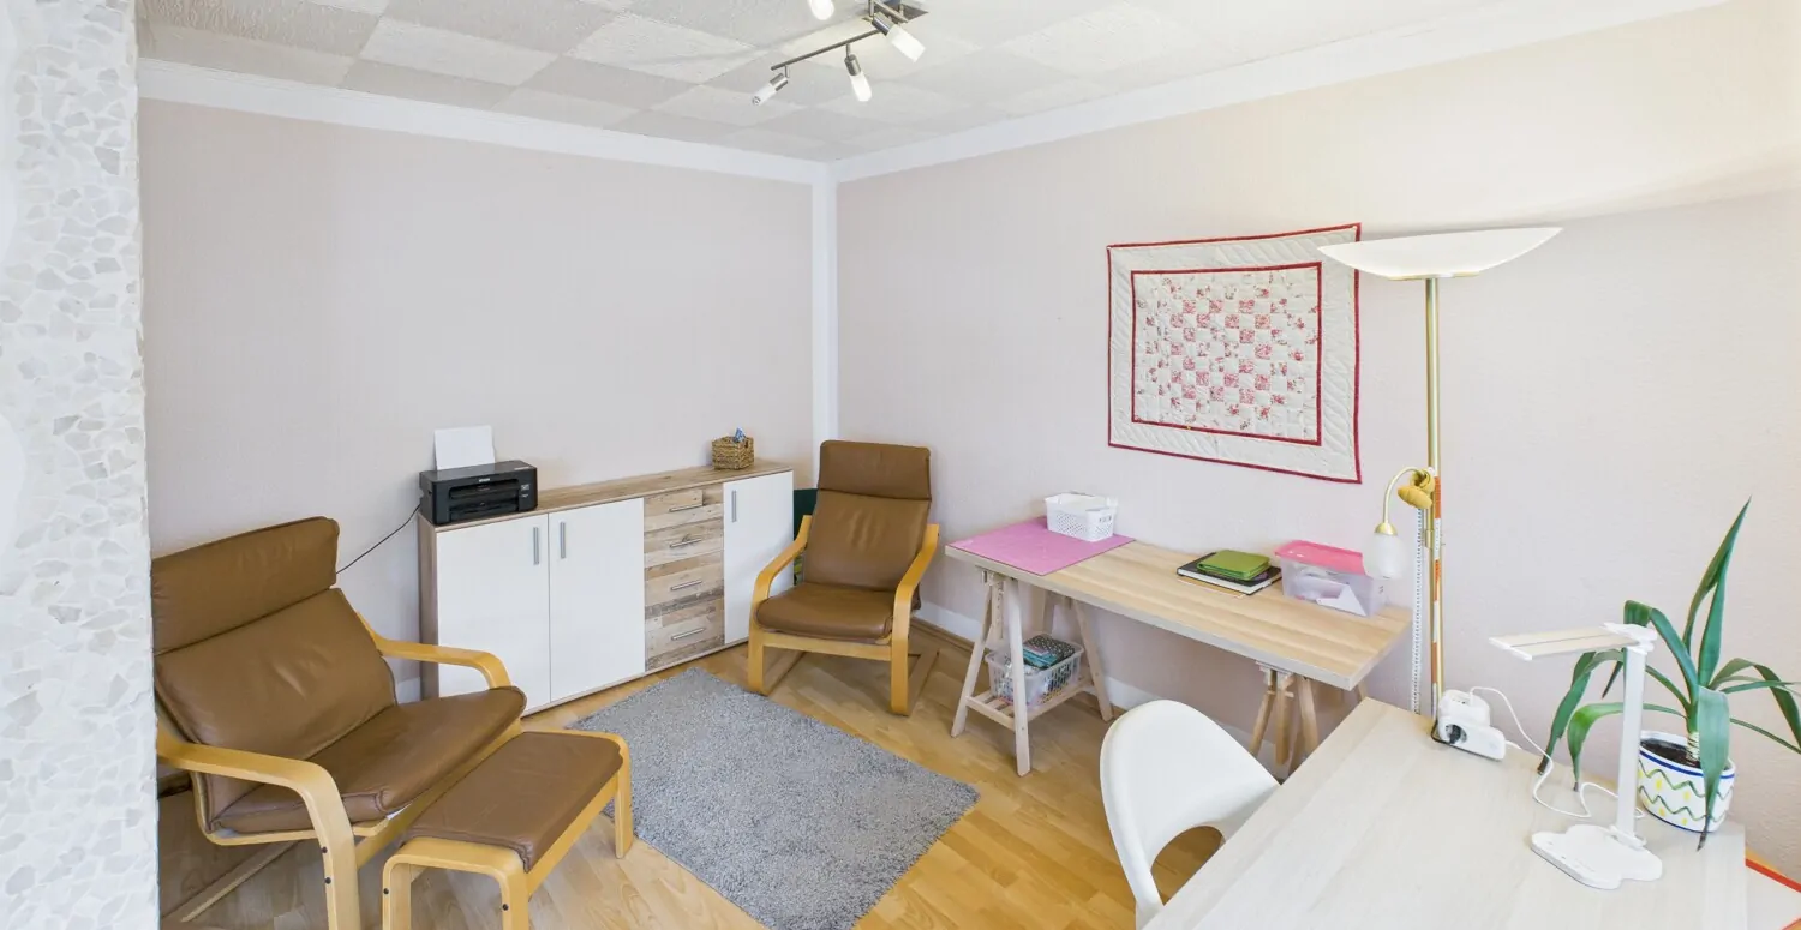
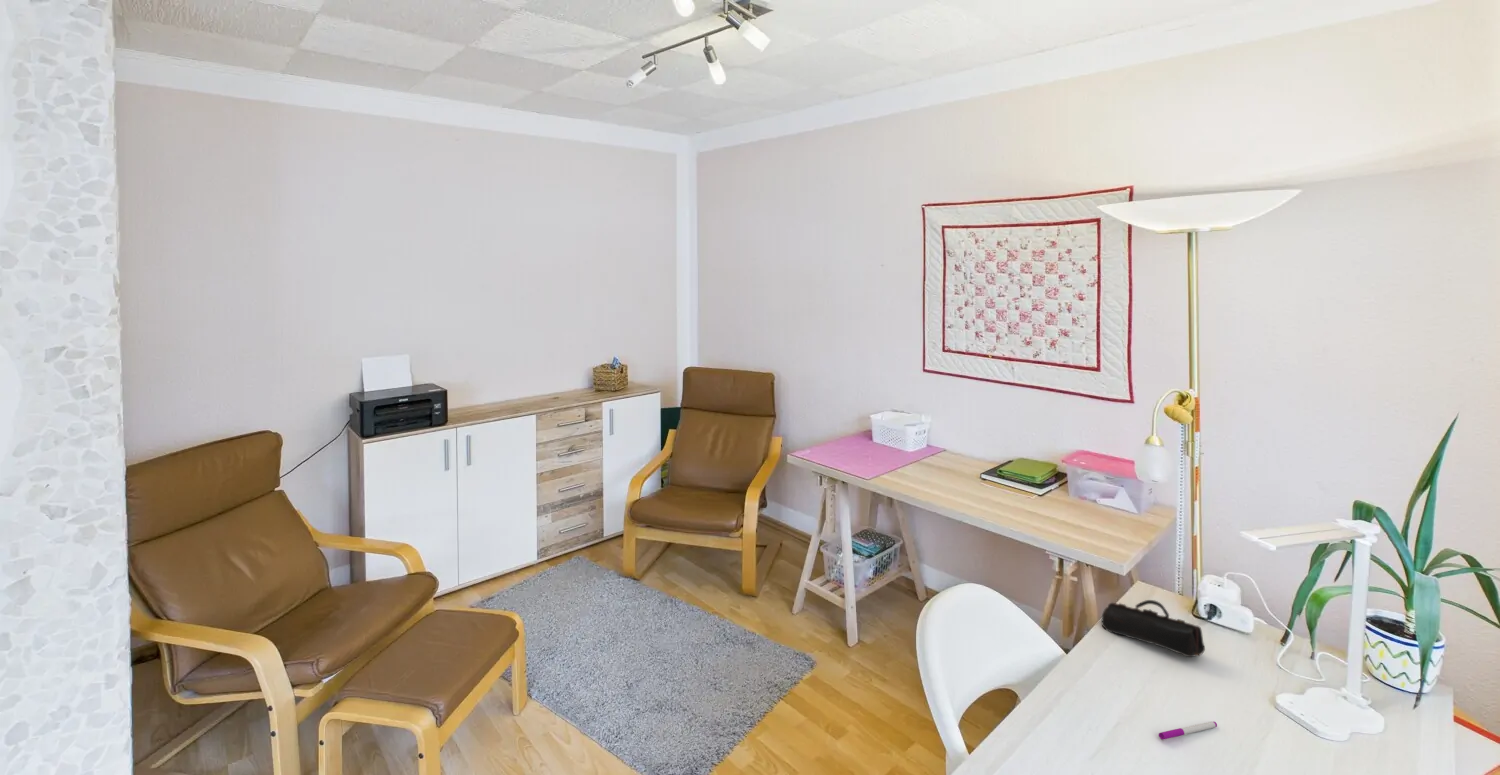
+ pen (1188, 729)
+ pencil case (1150, 620)
